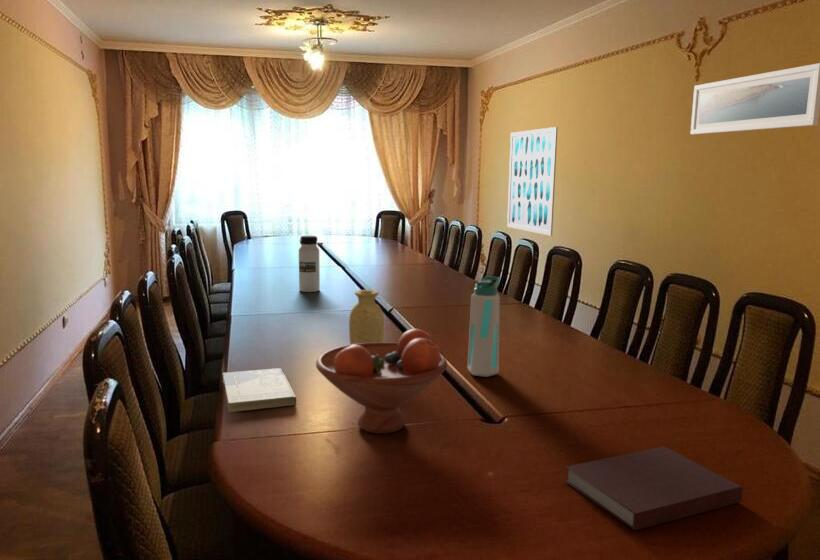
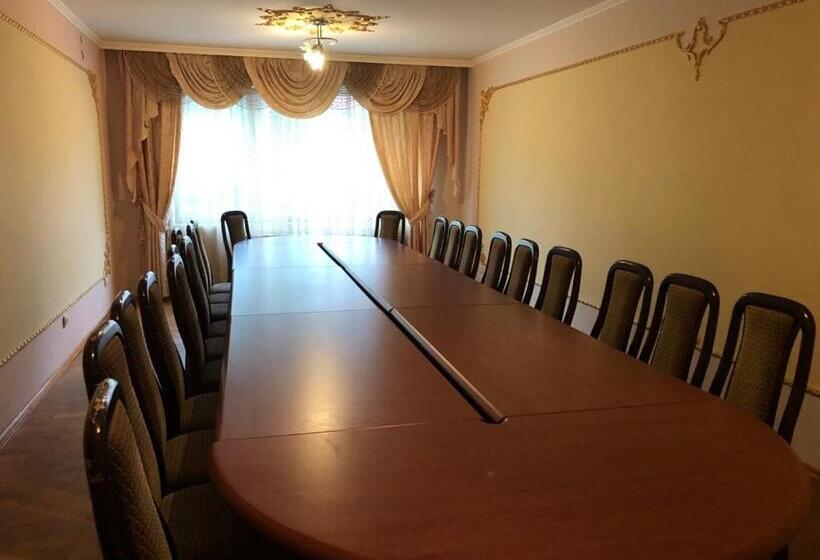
- notebook (651, 484)
- water bottle (485, 326)
- book (257, 388)
- wall art (530, 181)
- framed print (749, 103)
- vase (366, 322)
- water bottle (309, 263)
- fruit bowl (381, 379)
